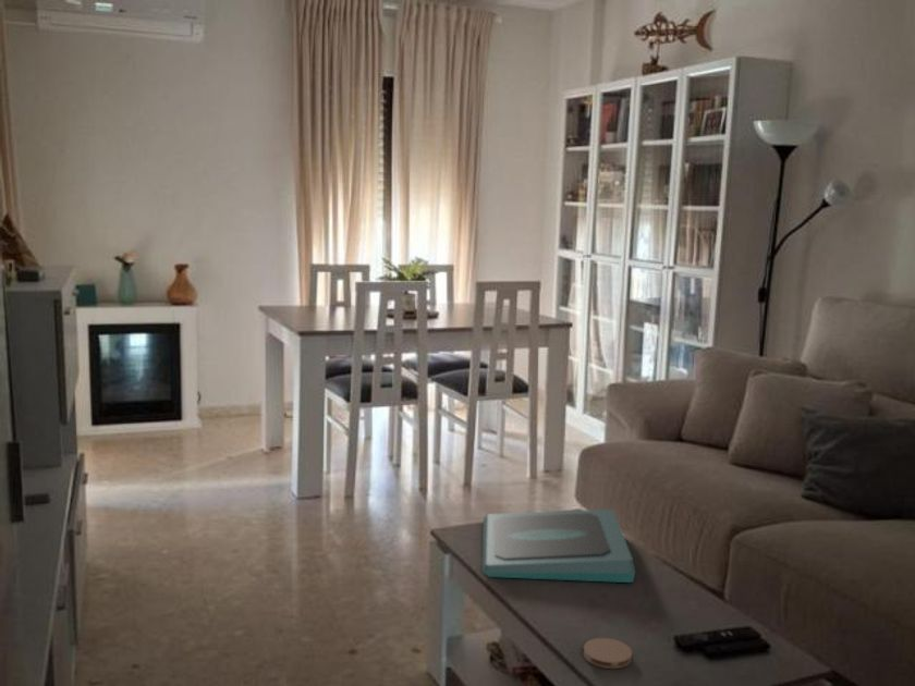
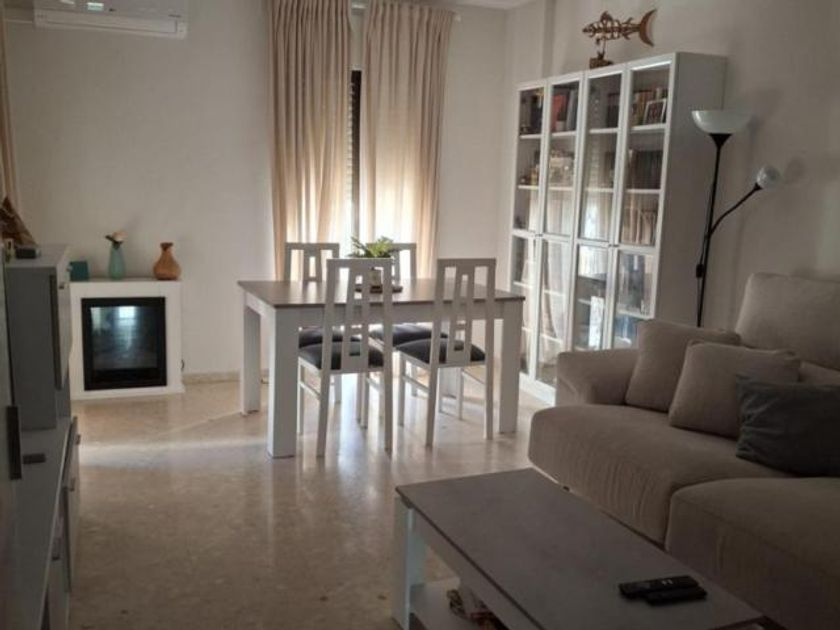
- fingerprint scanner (553, 540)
- coaster (607, 652)
